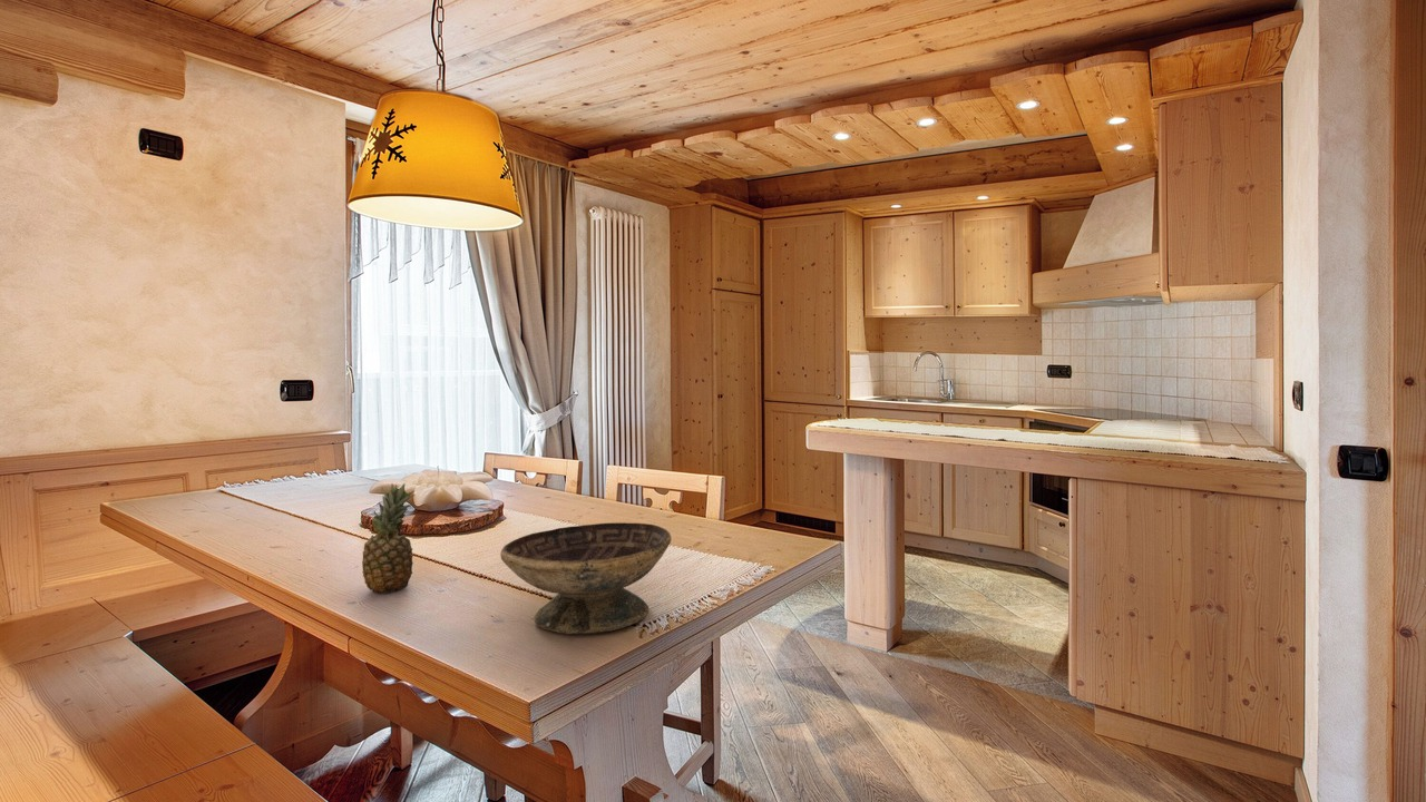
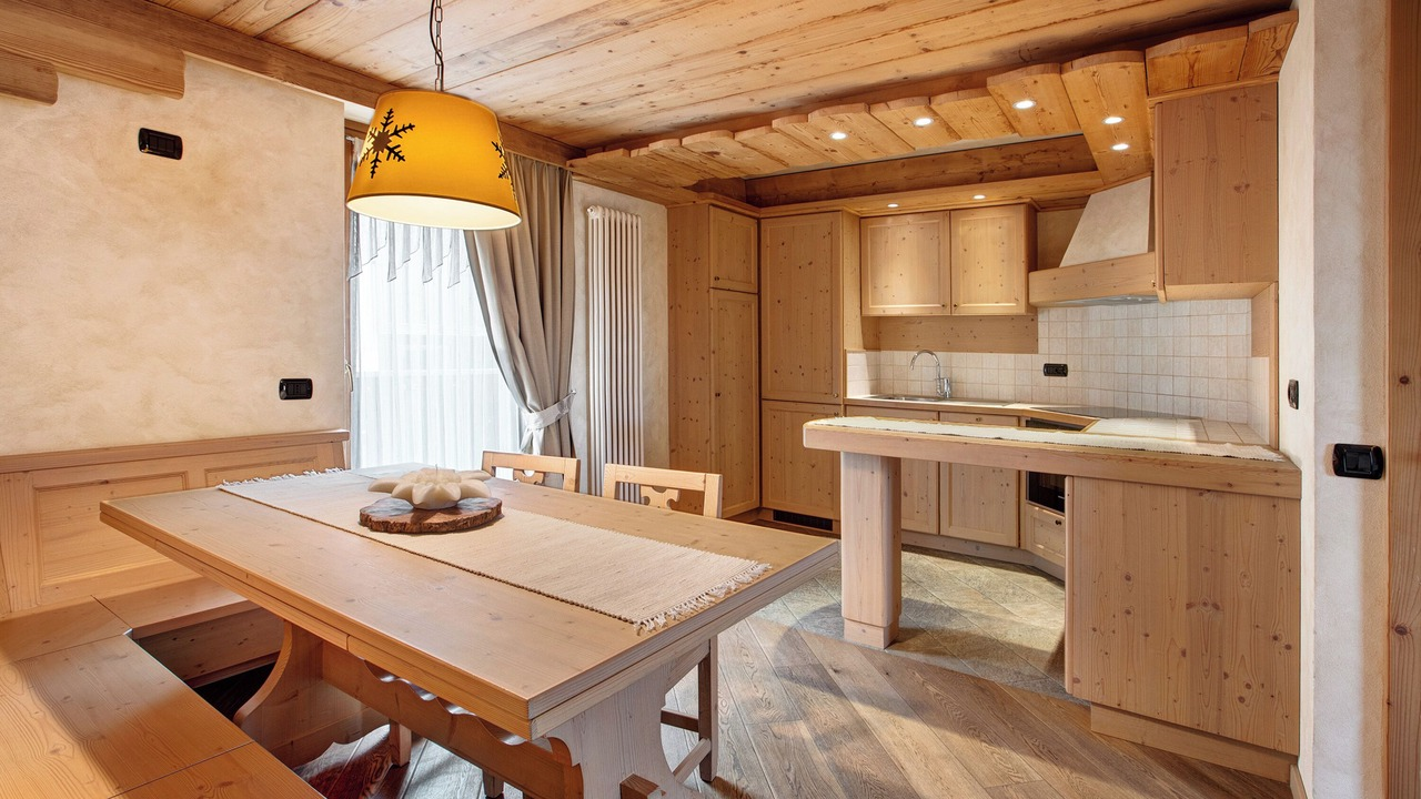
- decorative bowl (588, 576)
- fruit (388, 536)
